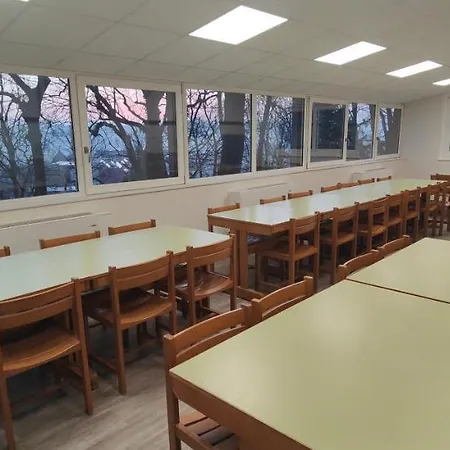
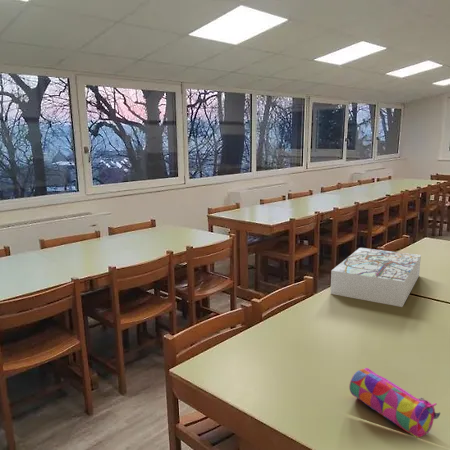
+ board game (378, 273)
+ pencil case (391, 399)
